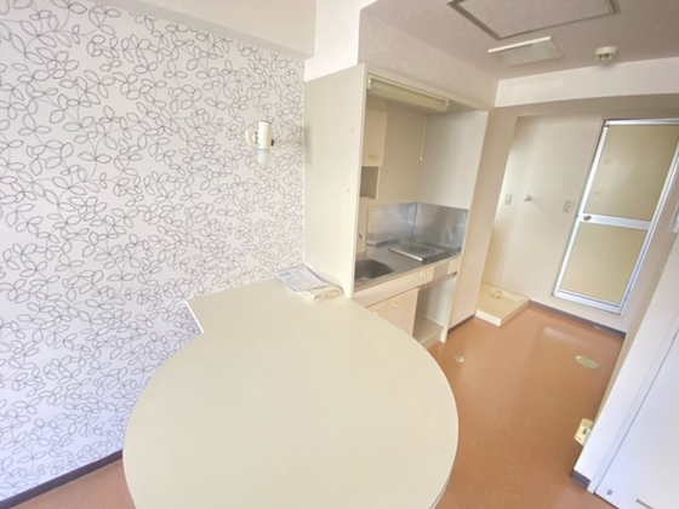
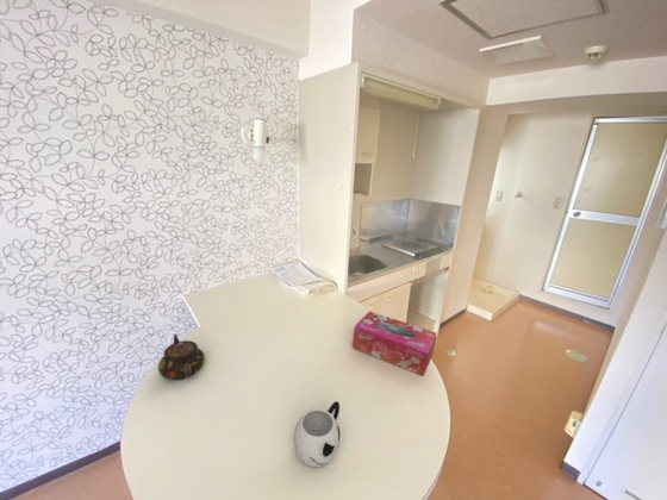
+ teapot (181, 356)
+ mug (322, 430)
+ tissue box (393, 339)
